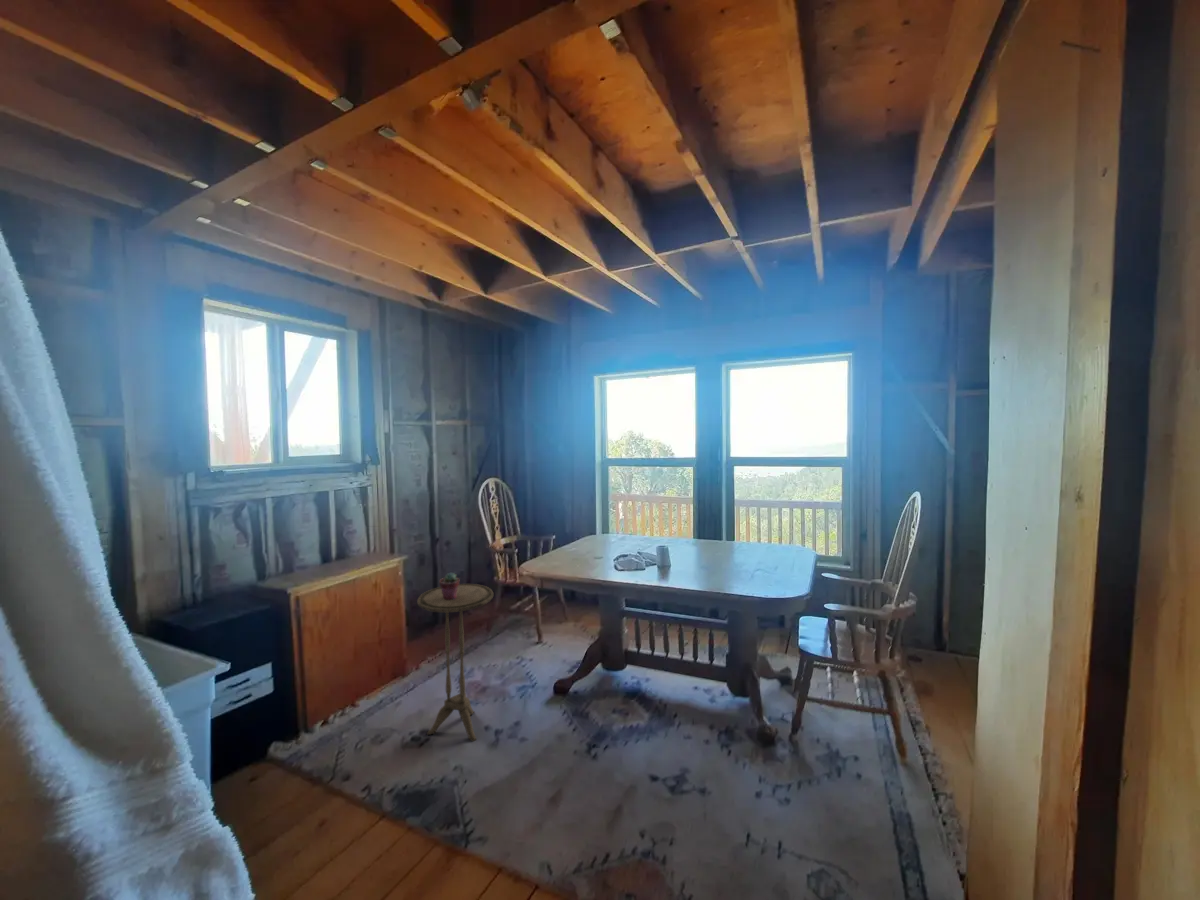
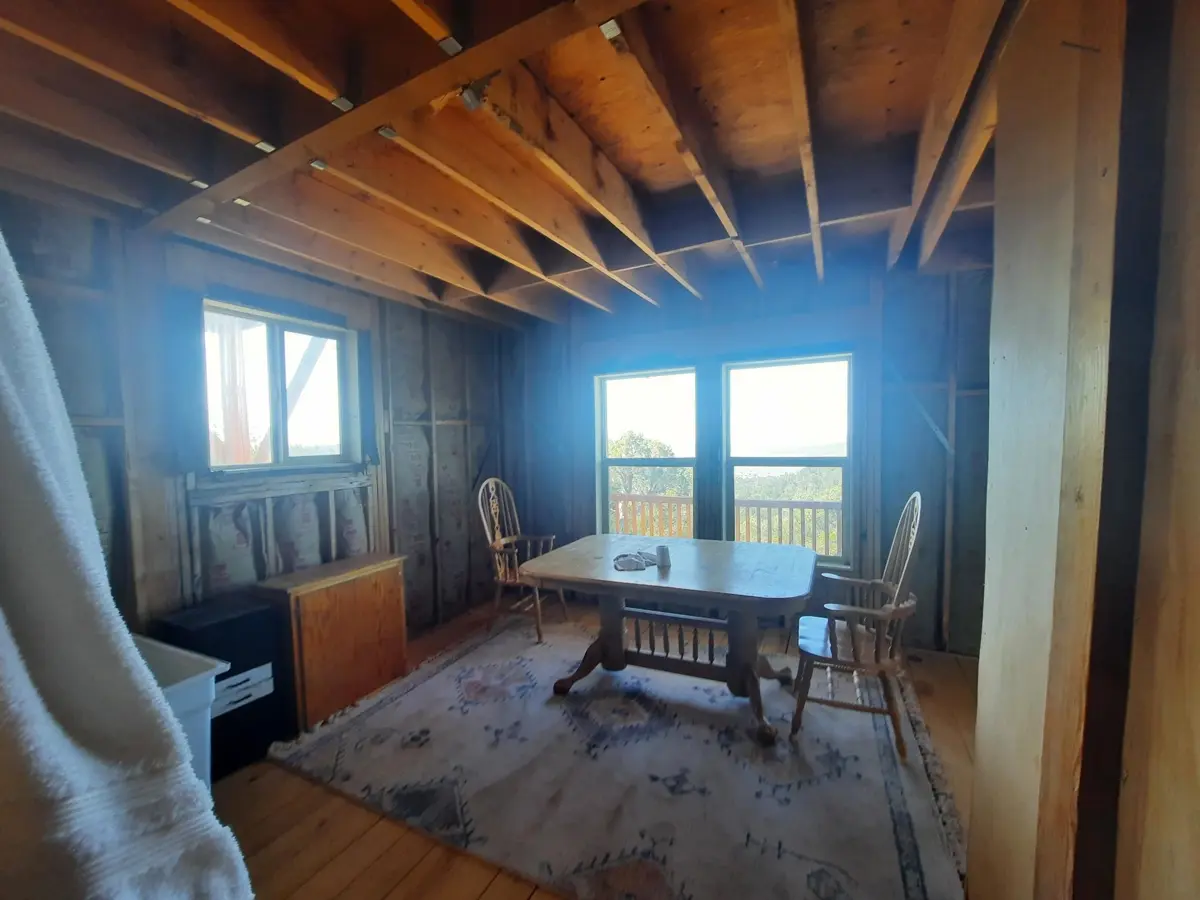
- potted succulent (449, 584)
- side table (460, 663)
